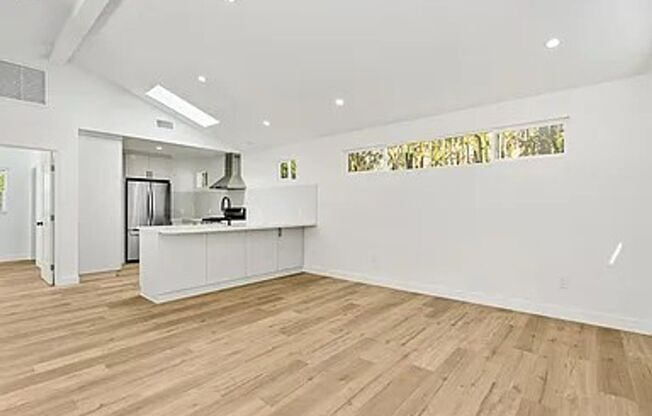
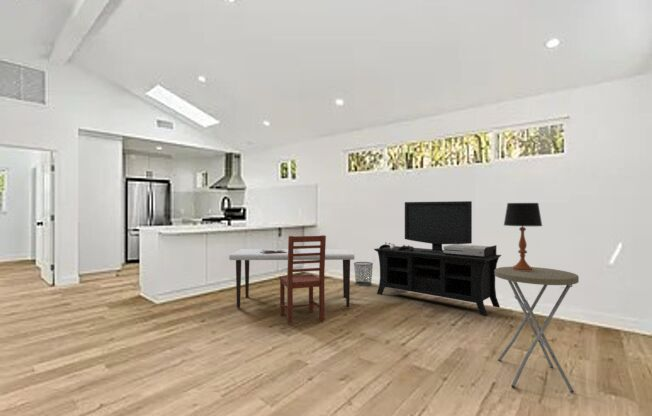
+ kitchen table (292, 270)
+ side table (535, 324)
+ waste bin (363, 273)
+ table lamp (522, 236)
+ media console (433, 251)
